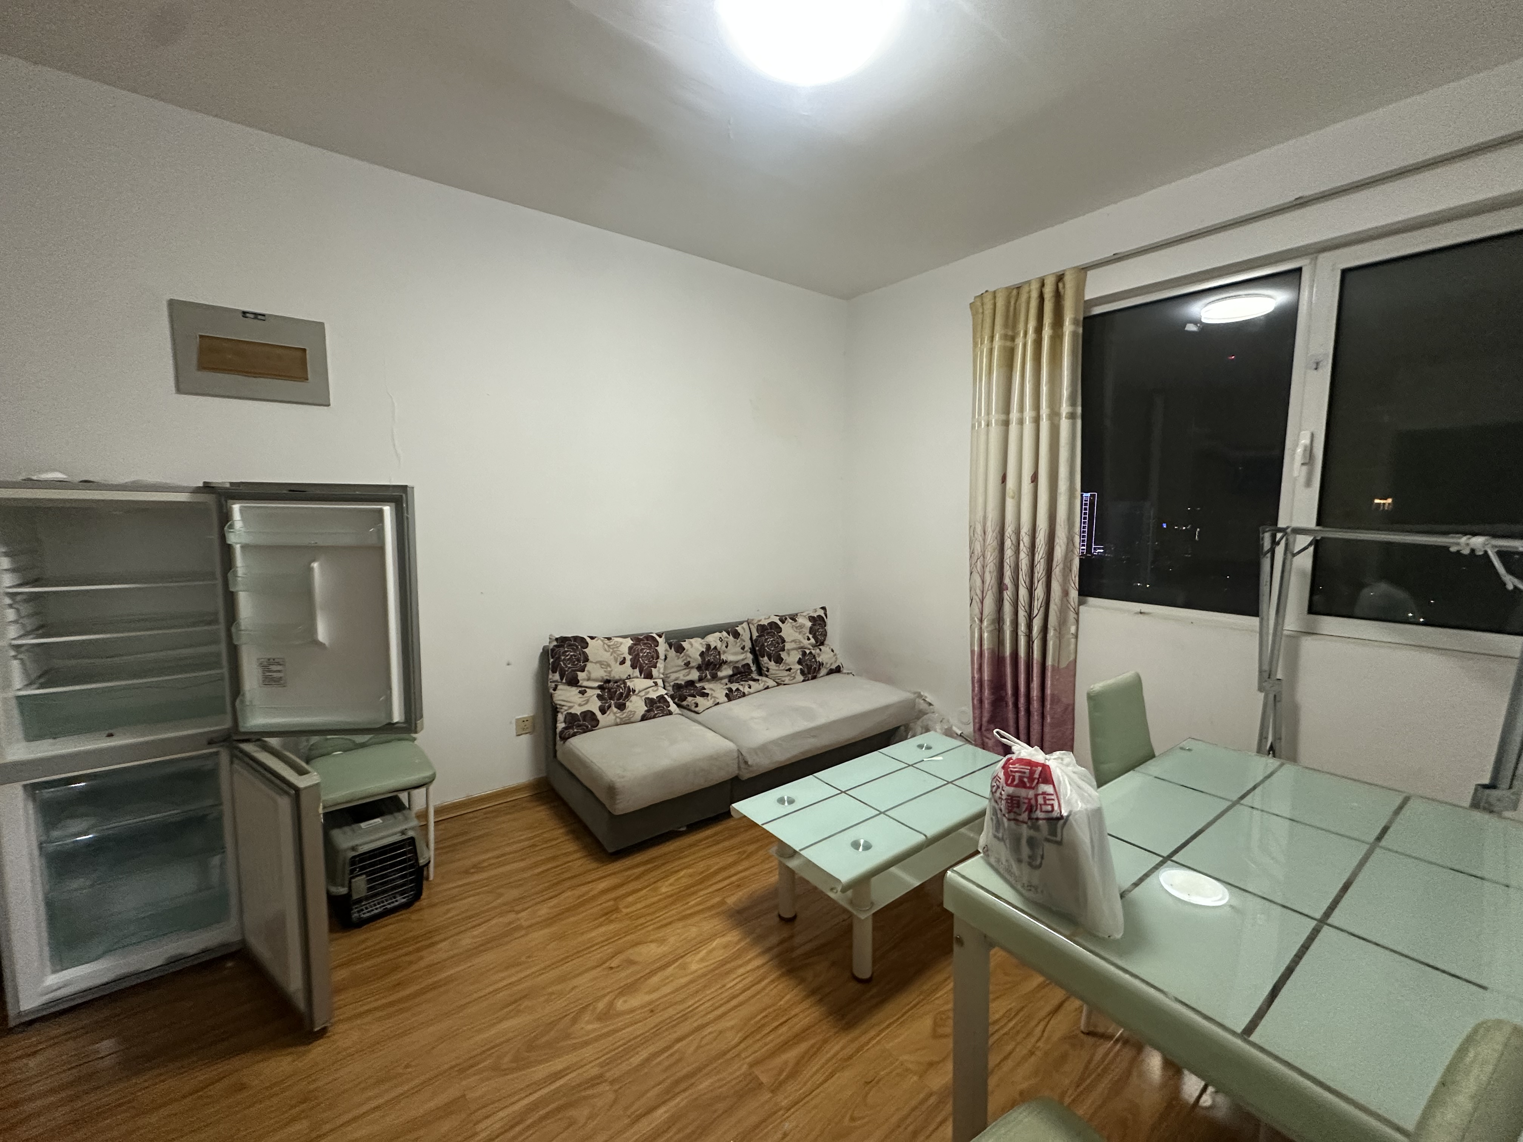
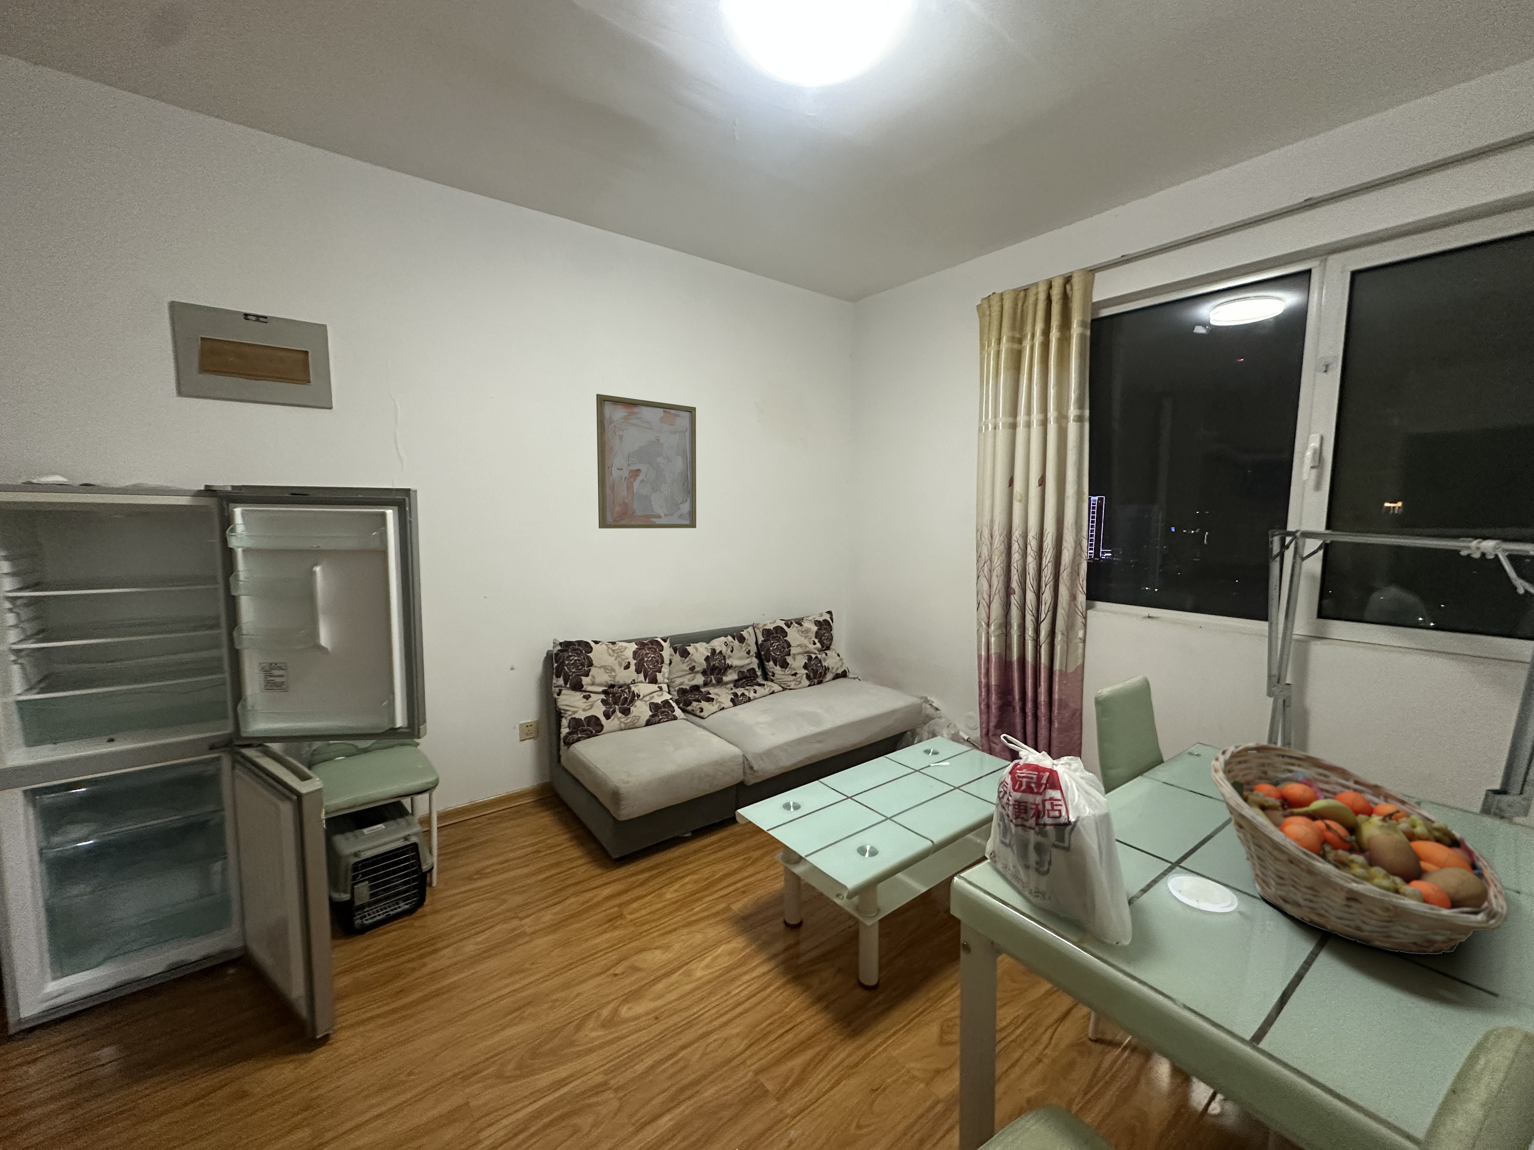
+ wall art (650, 465)
+ fruit basket (1342, 837)
